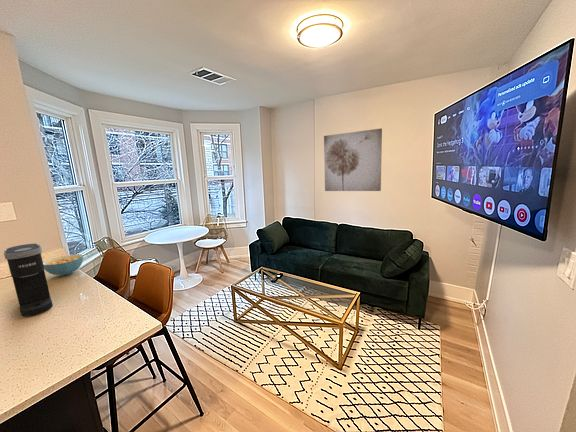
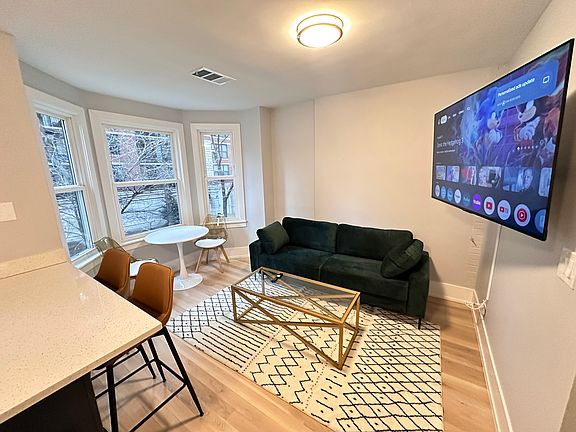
- cereal bowl (64, 266)
- wall art (351, 162)
- coffee maker (29, 276)
